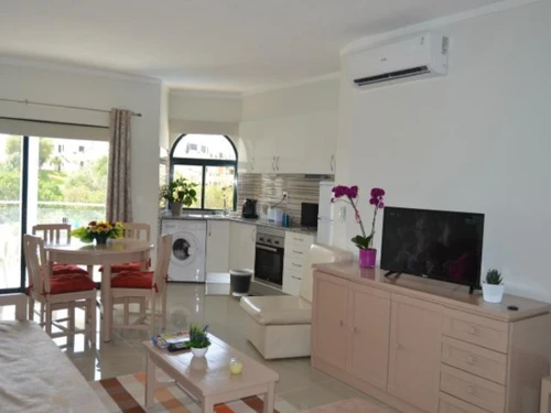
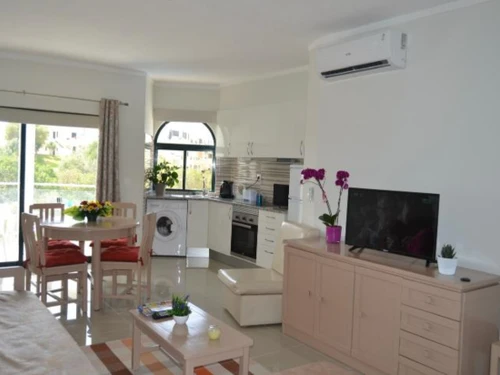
- wastebasket (240, 282)
